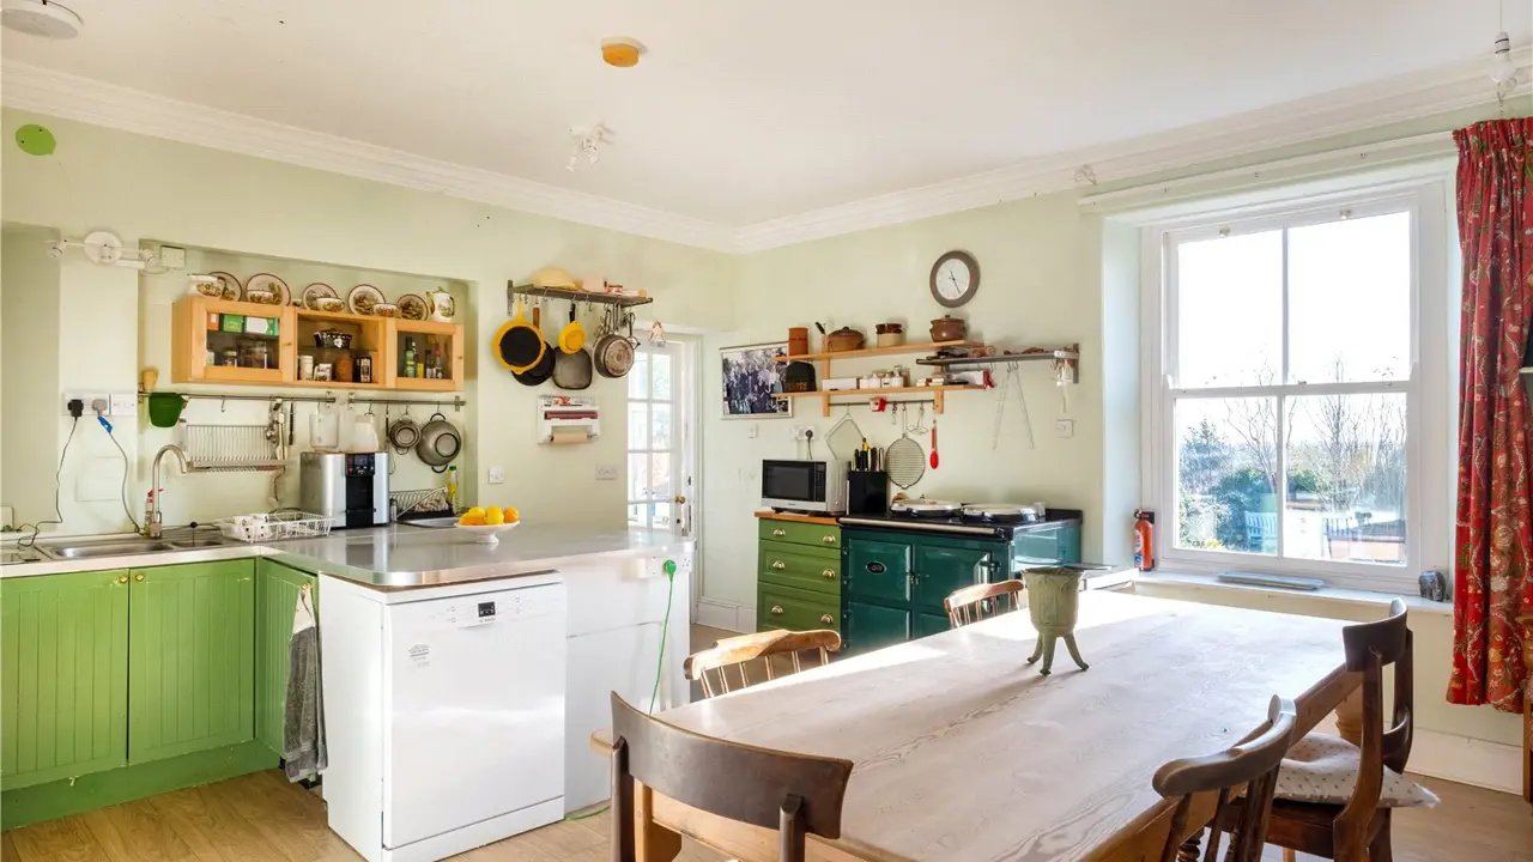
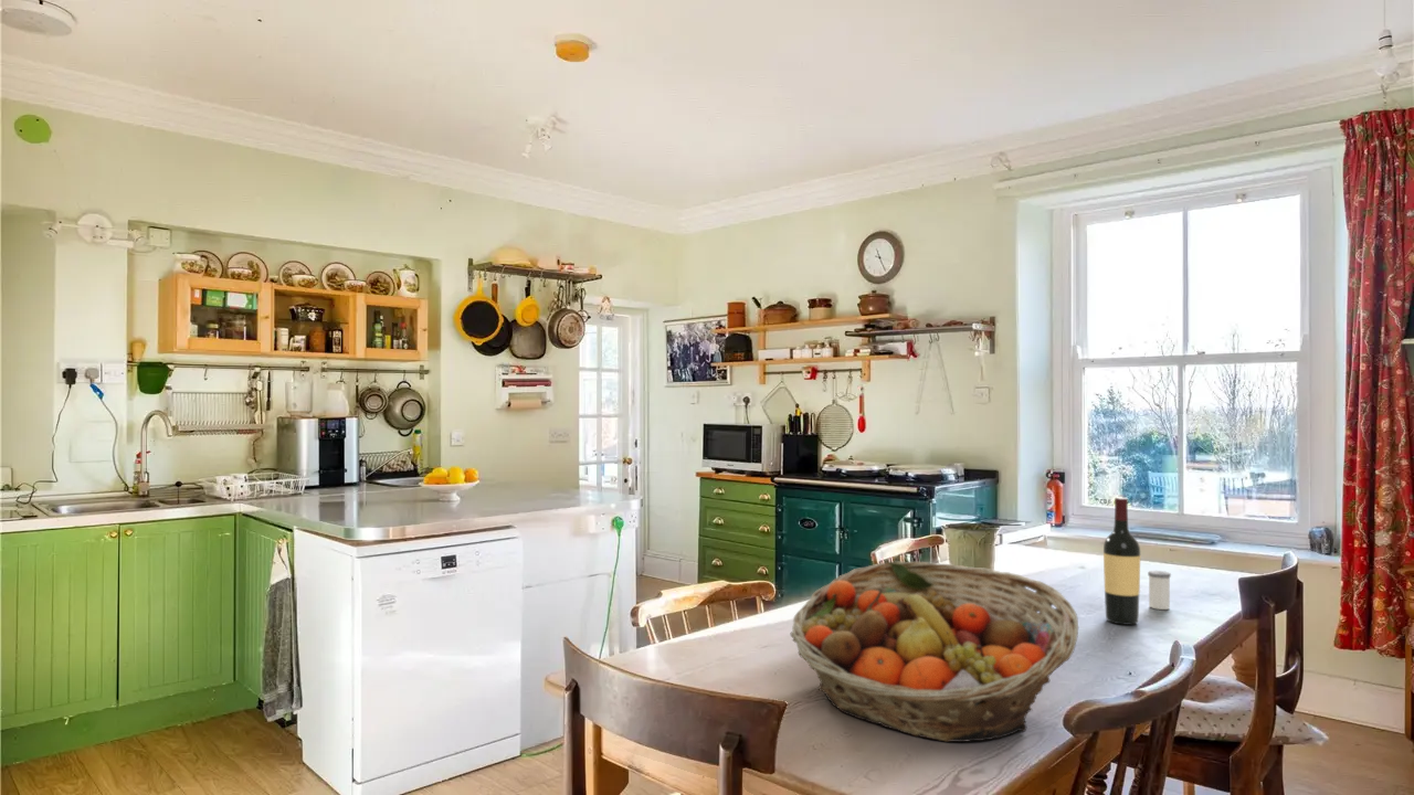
+ wine bottle (1121, 559)
+ fruit basket (926, 642)
+ salt shaker (1159, 590)
